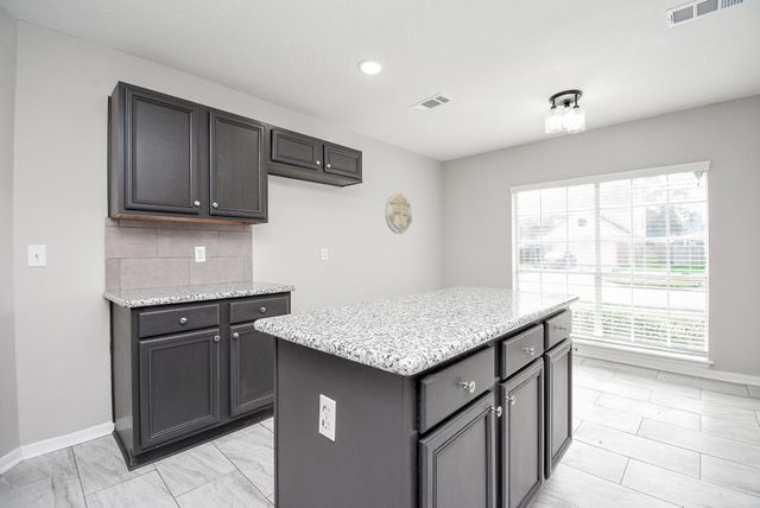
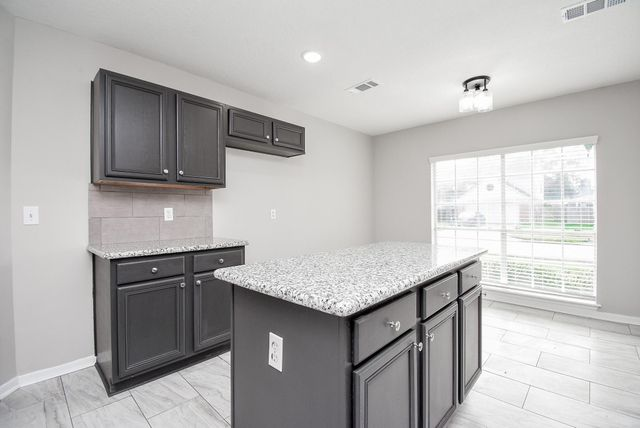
- wall decoration (399, 214)
